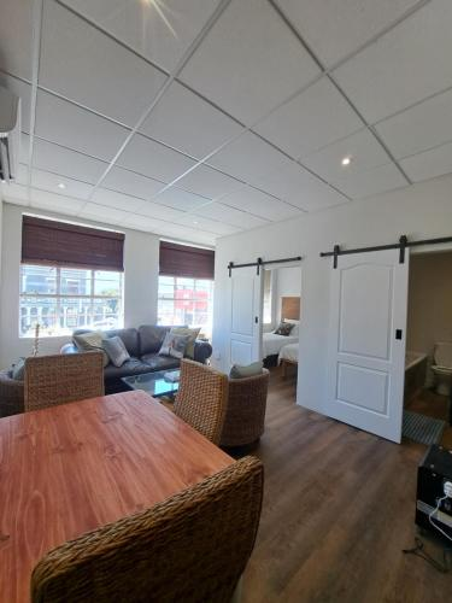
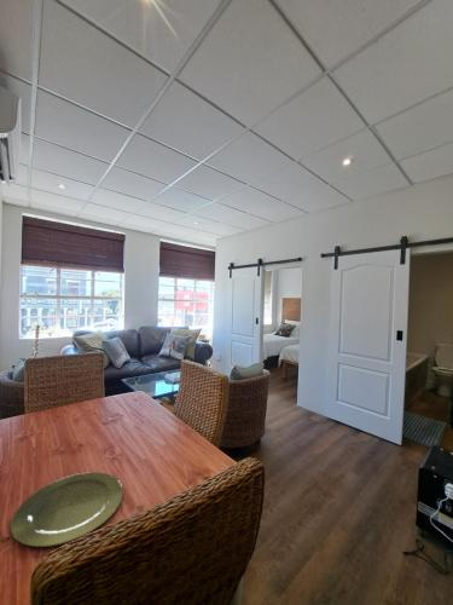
+ plate (71, 503)
